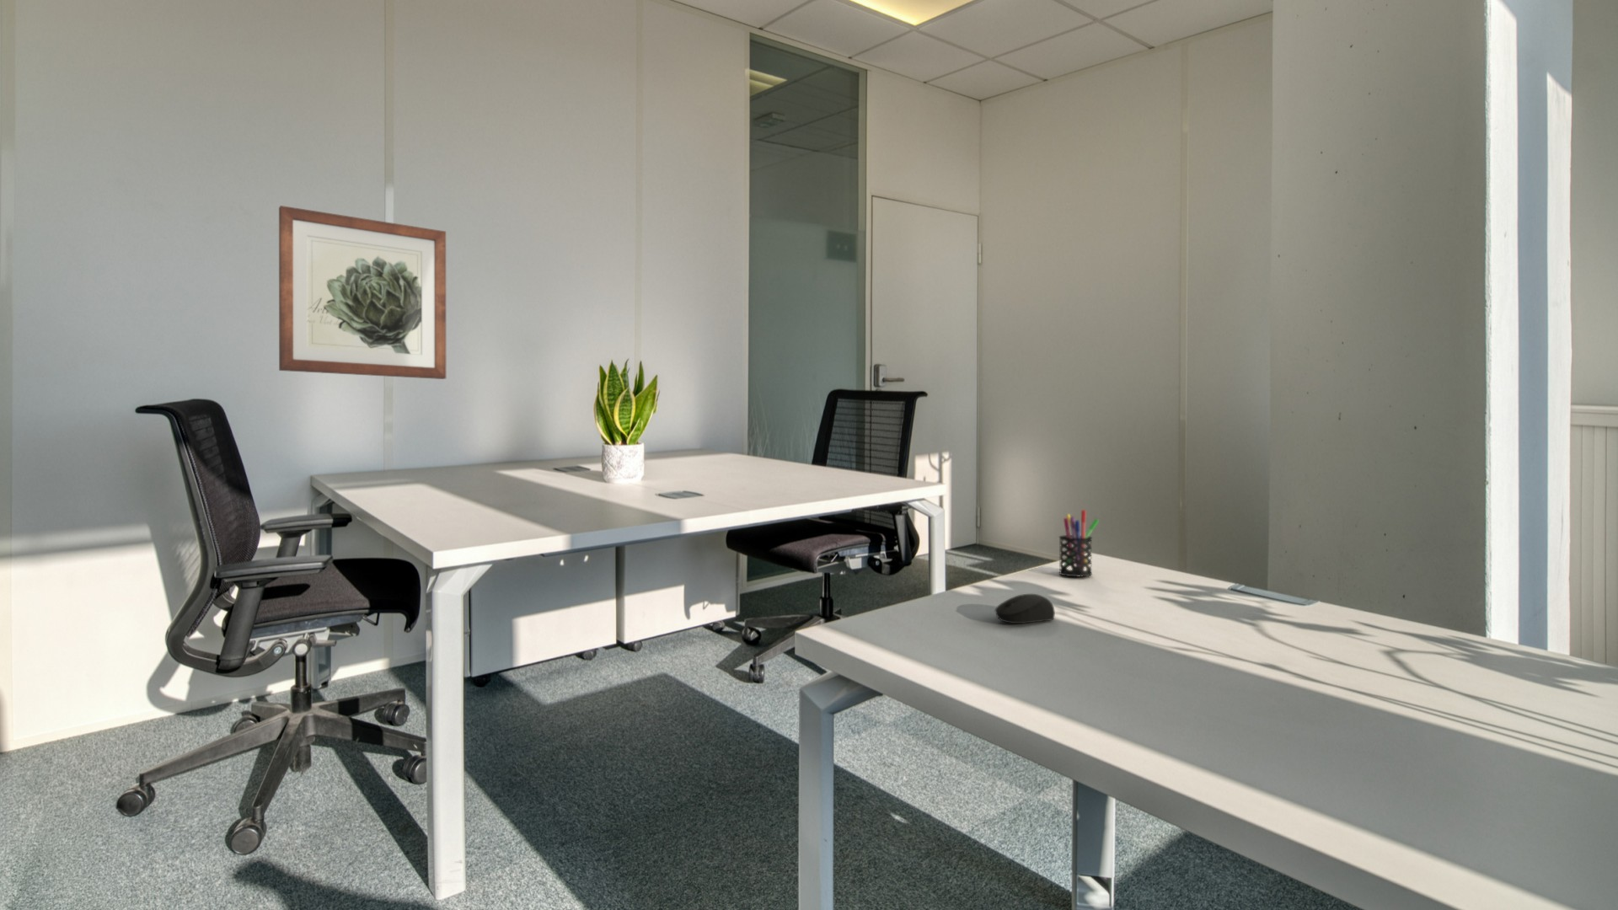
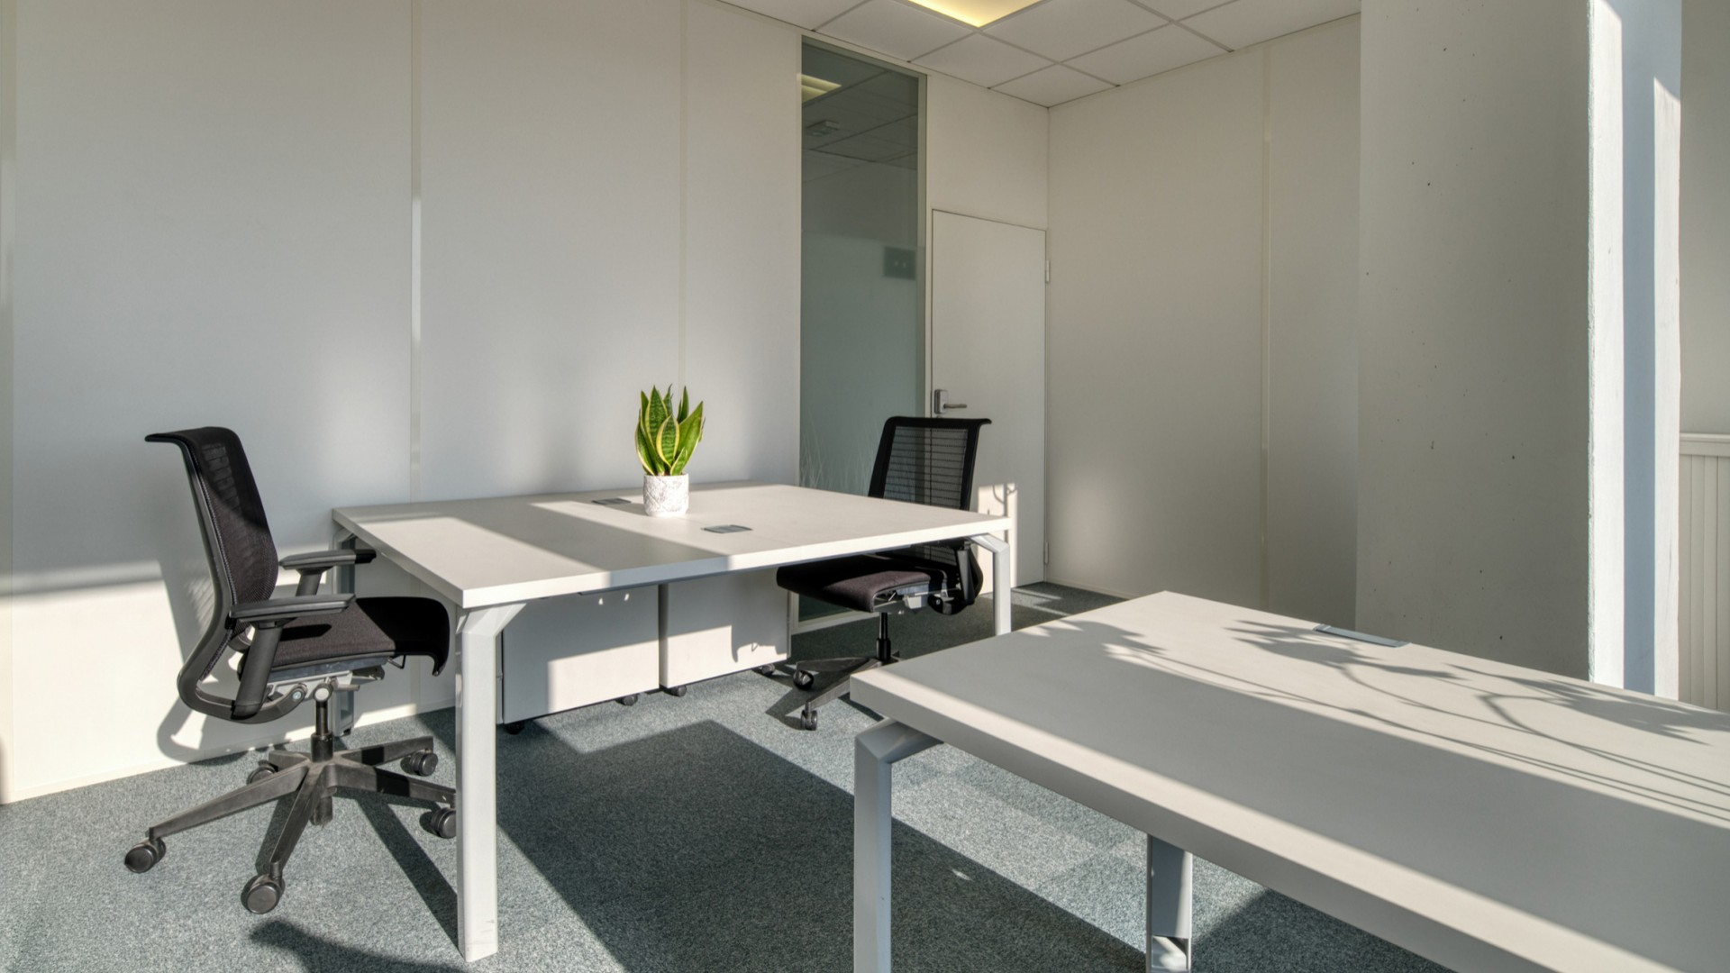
- wall art (367, 298)
- pen holder (1079, 542)
- computer mouse (1025, 607)
